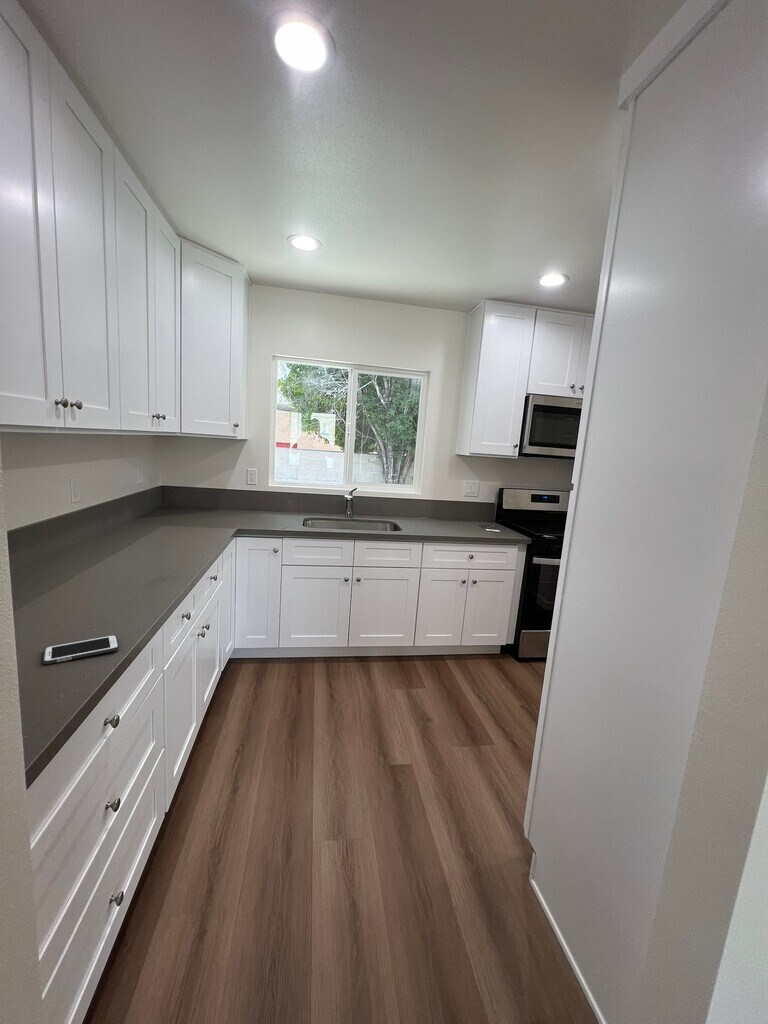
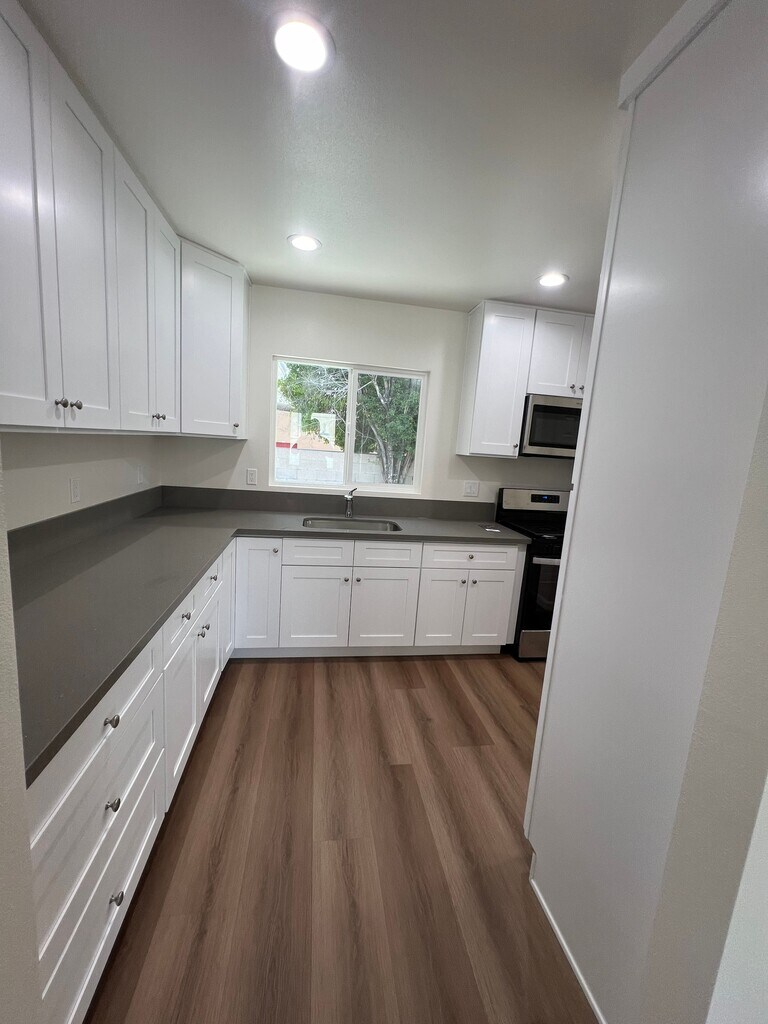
- cell phone (82, 648)
